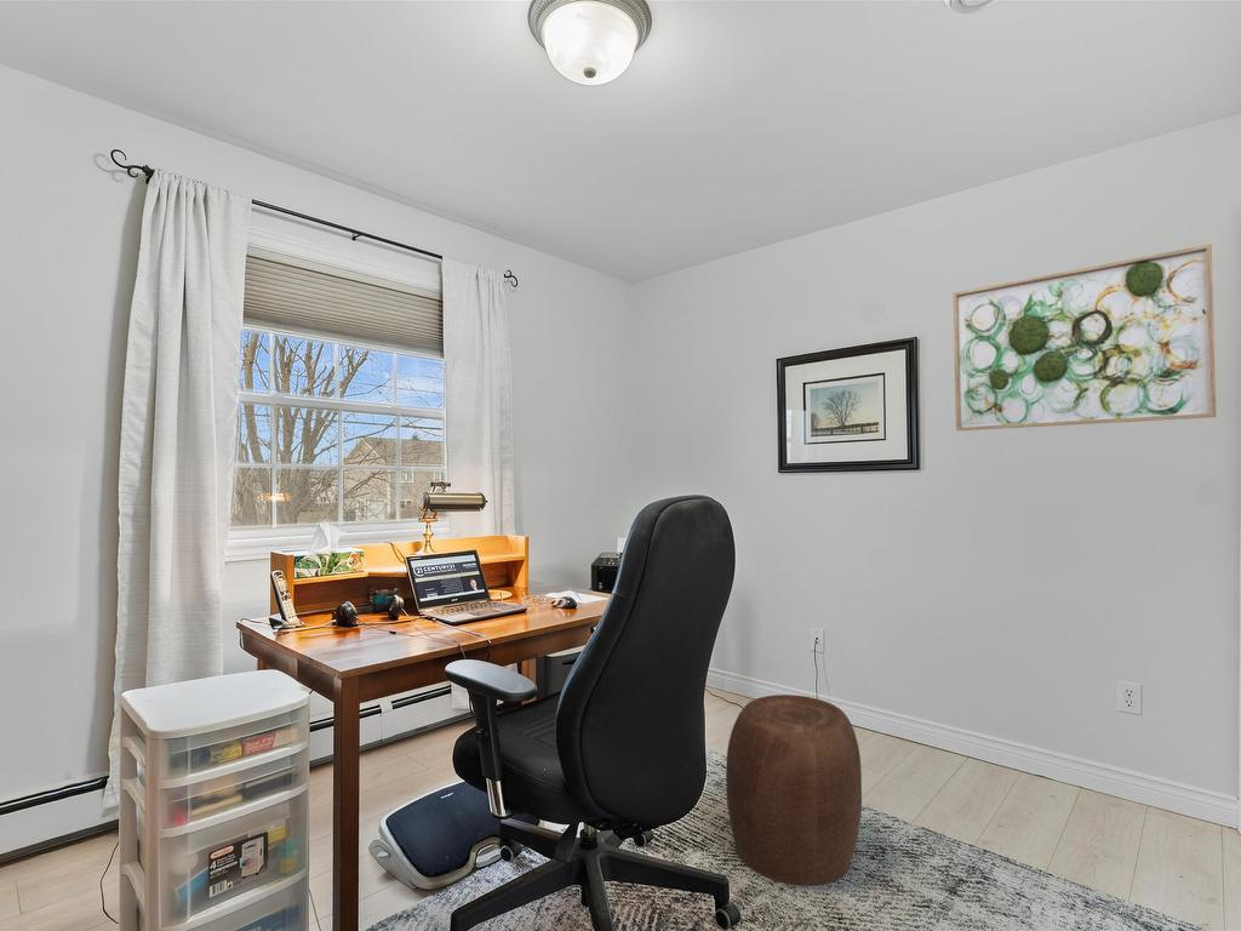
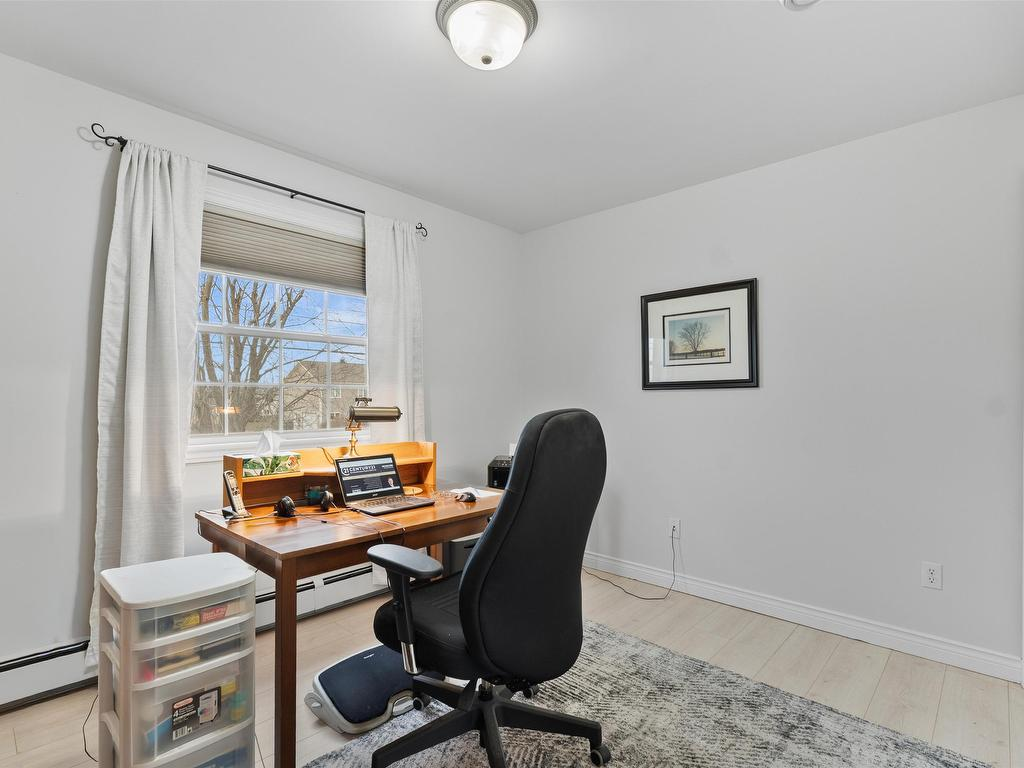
- wall art (1069, 348)
- stool (791, 779)
